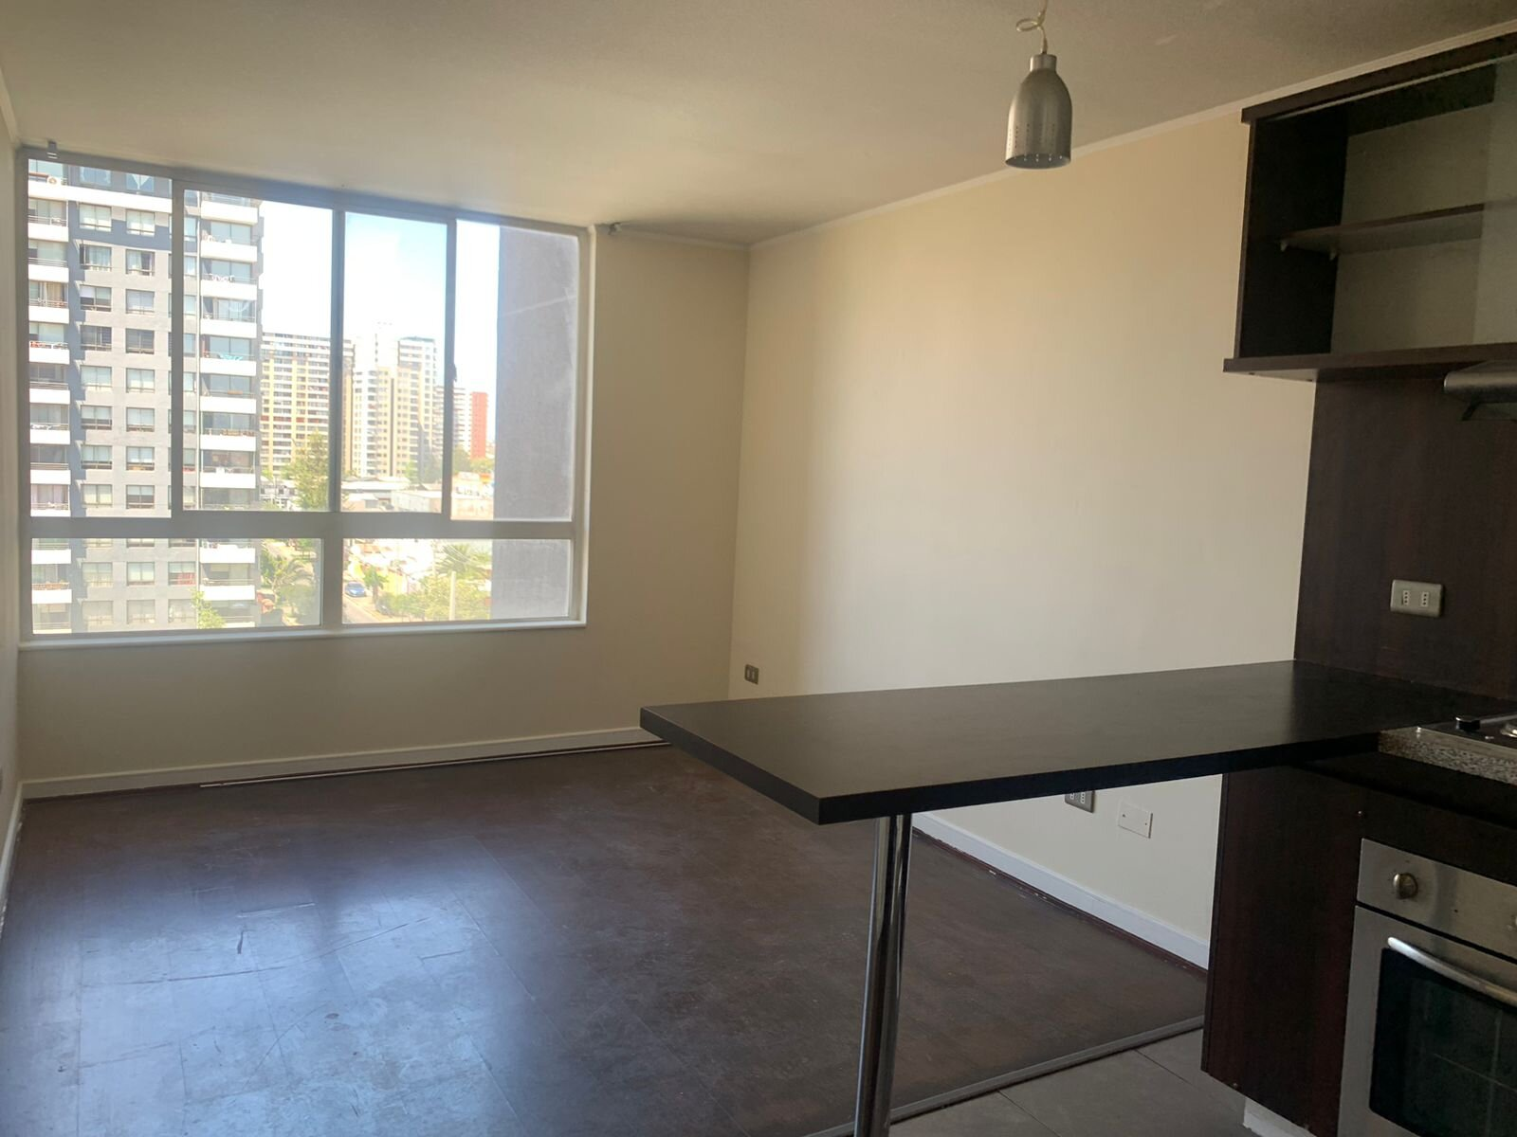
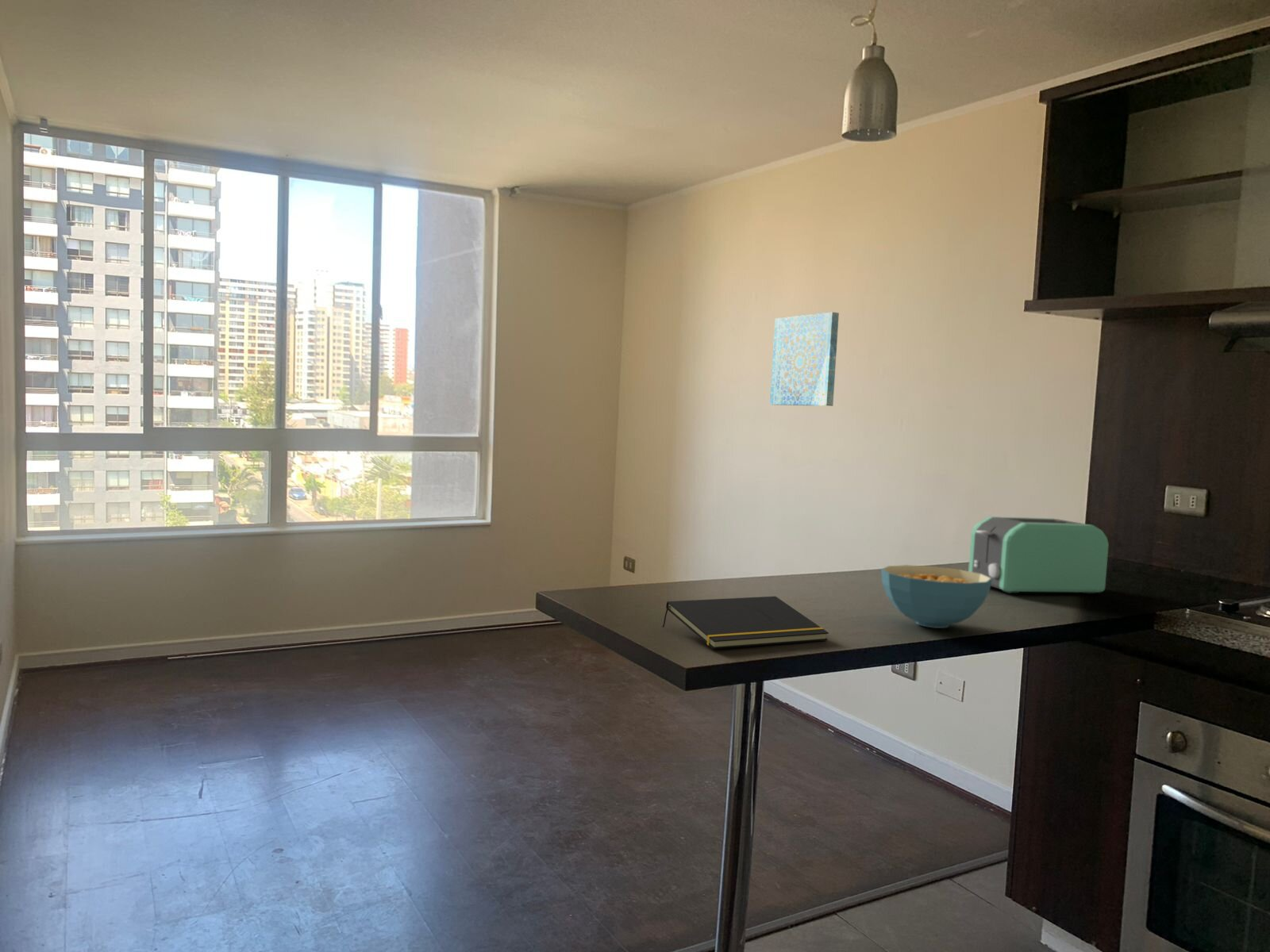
+ cereal bowl (933, 599)
+ wall art (802, 360)
+ notepad (746, 620)
+ toaster (1037, 555)
